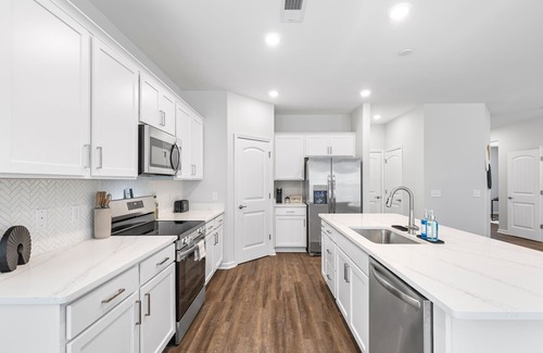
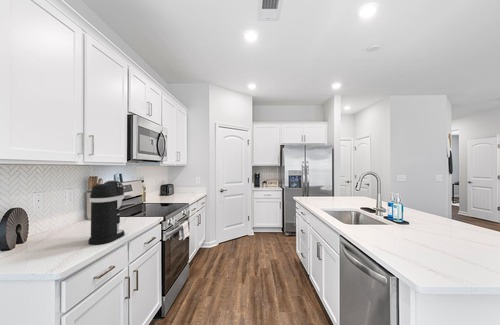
+ coffee maker (107, 209)
